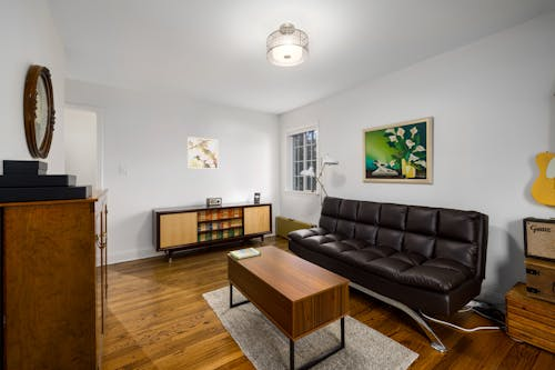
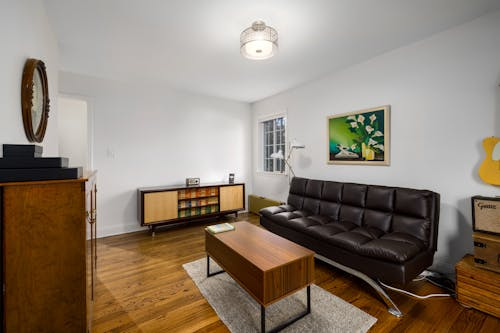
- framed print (203, 153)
